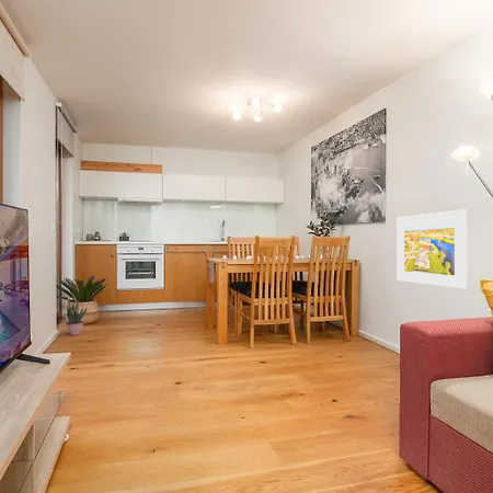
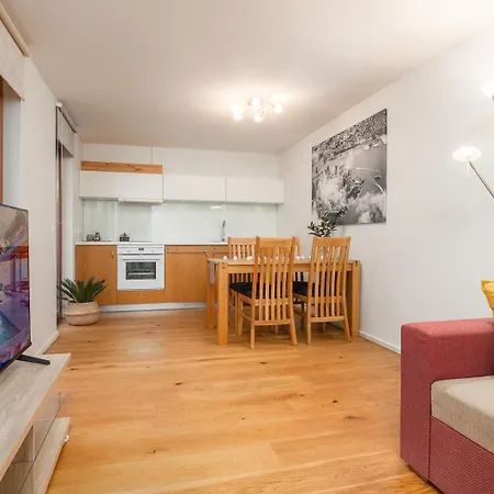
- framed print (427, 249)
- potted plant (76, 317)
